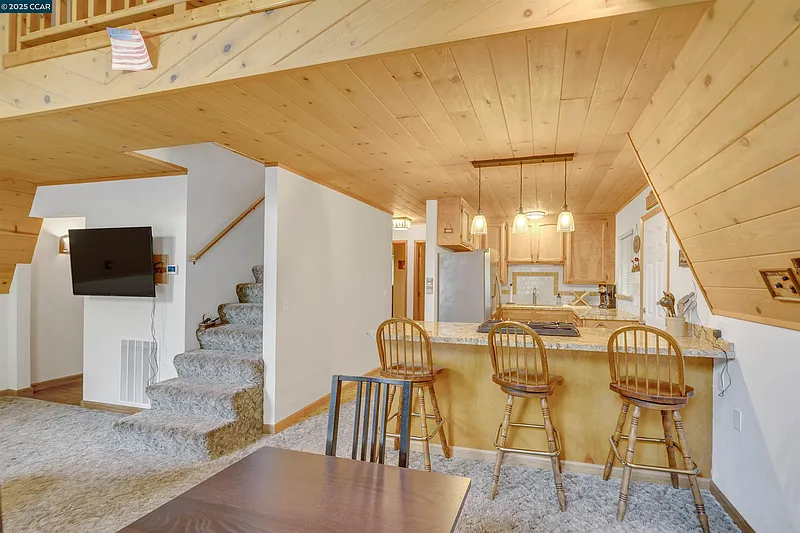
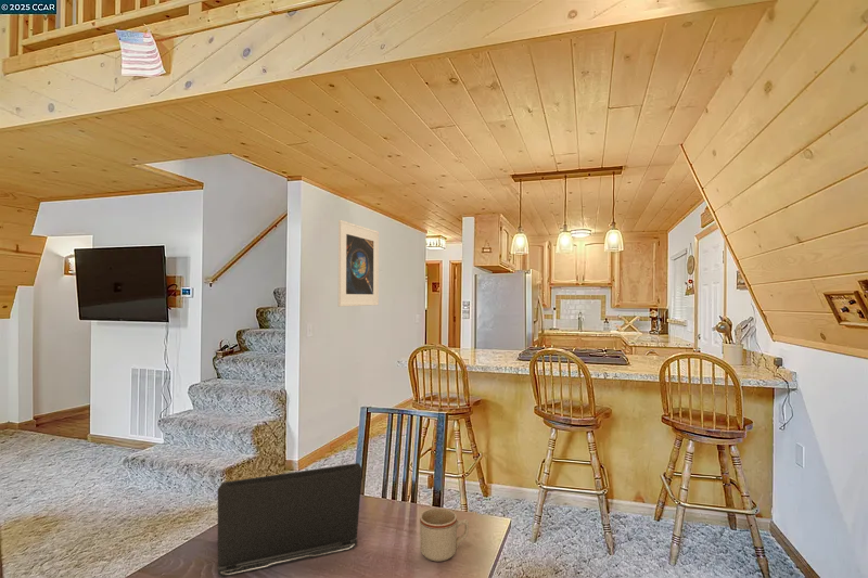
+ mug (444, 534)
+ laptop computer (288, 499)
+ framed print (359, 266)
